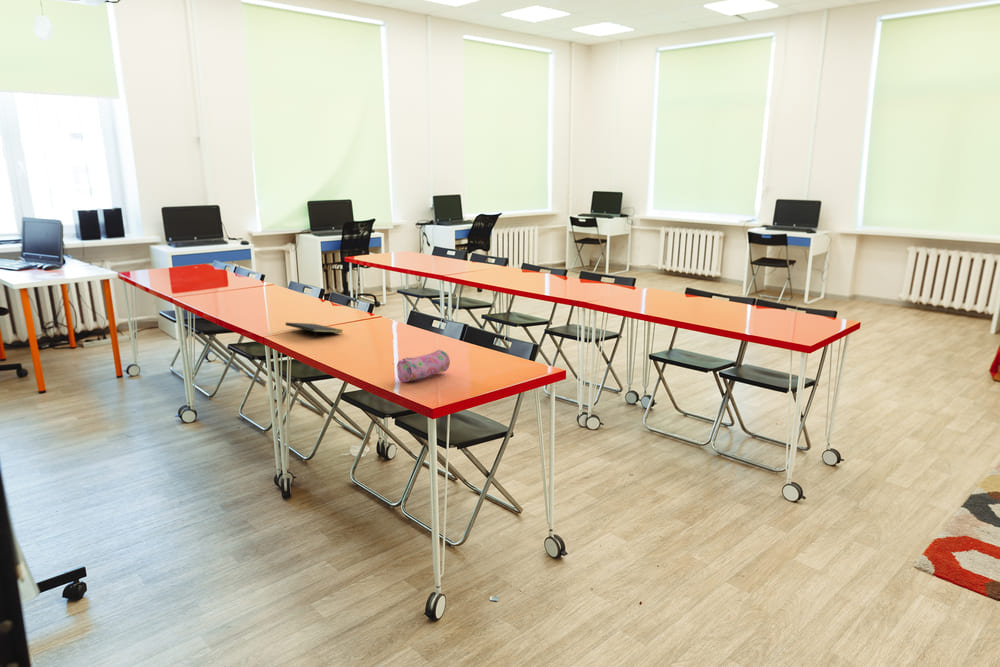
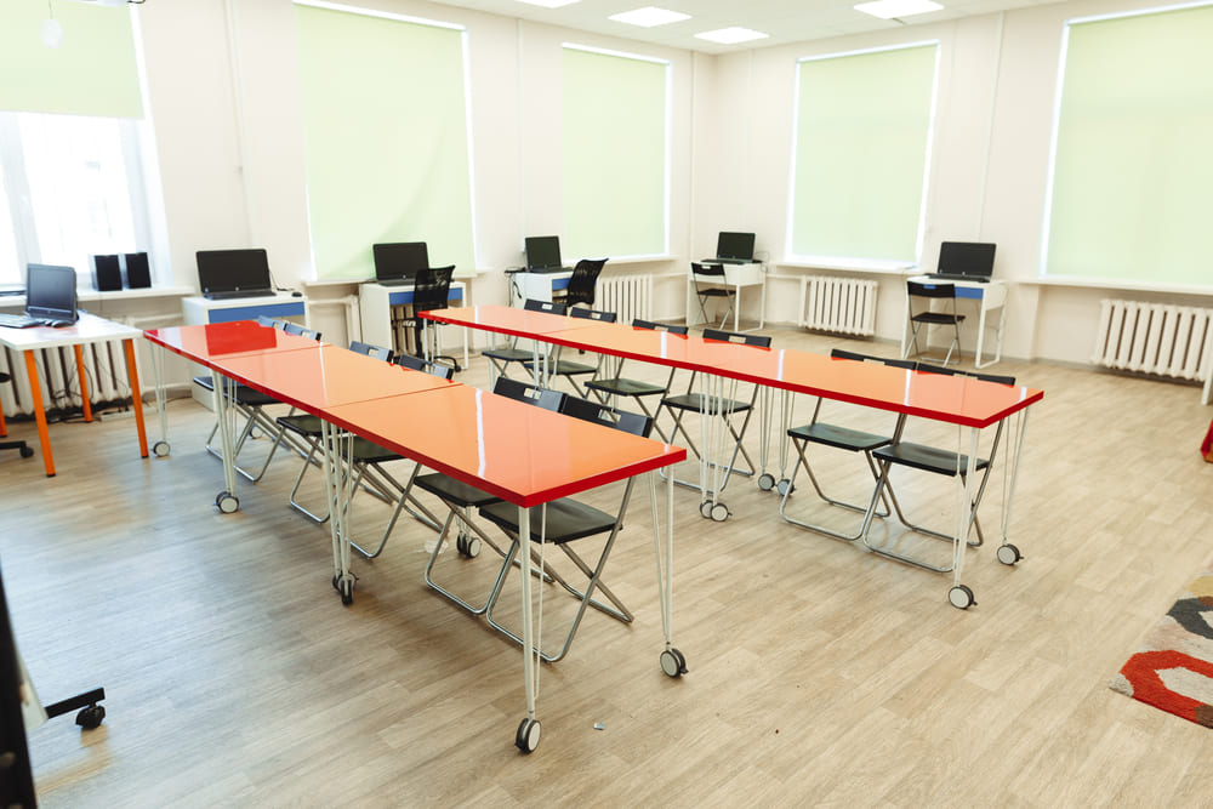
- pencil case (423, 365)
- notepad (314, 327)
